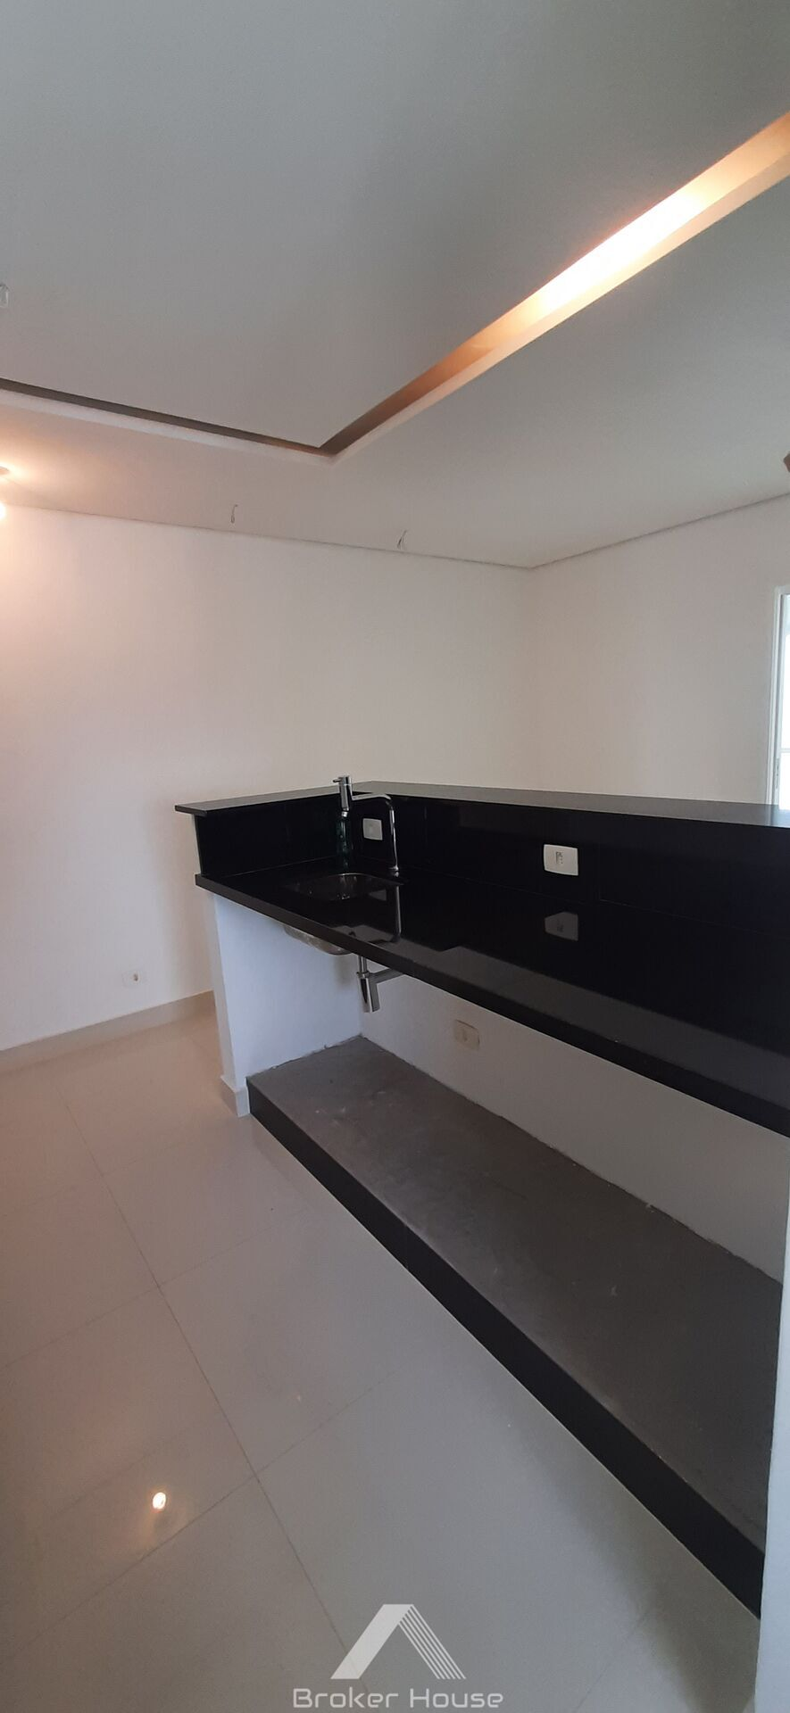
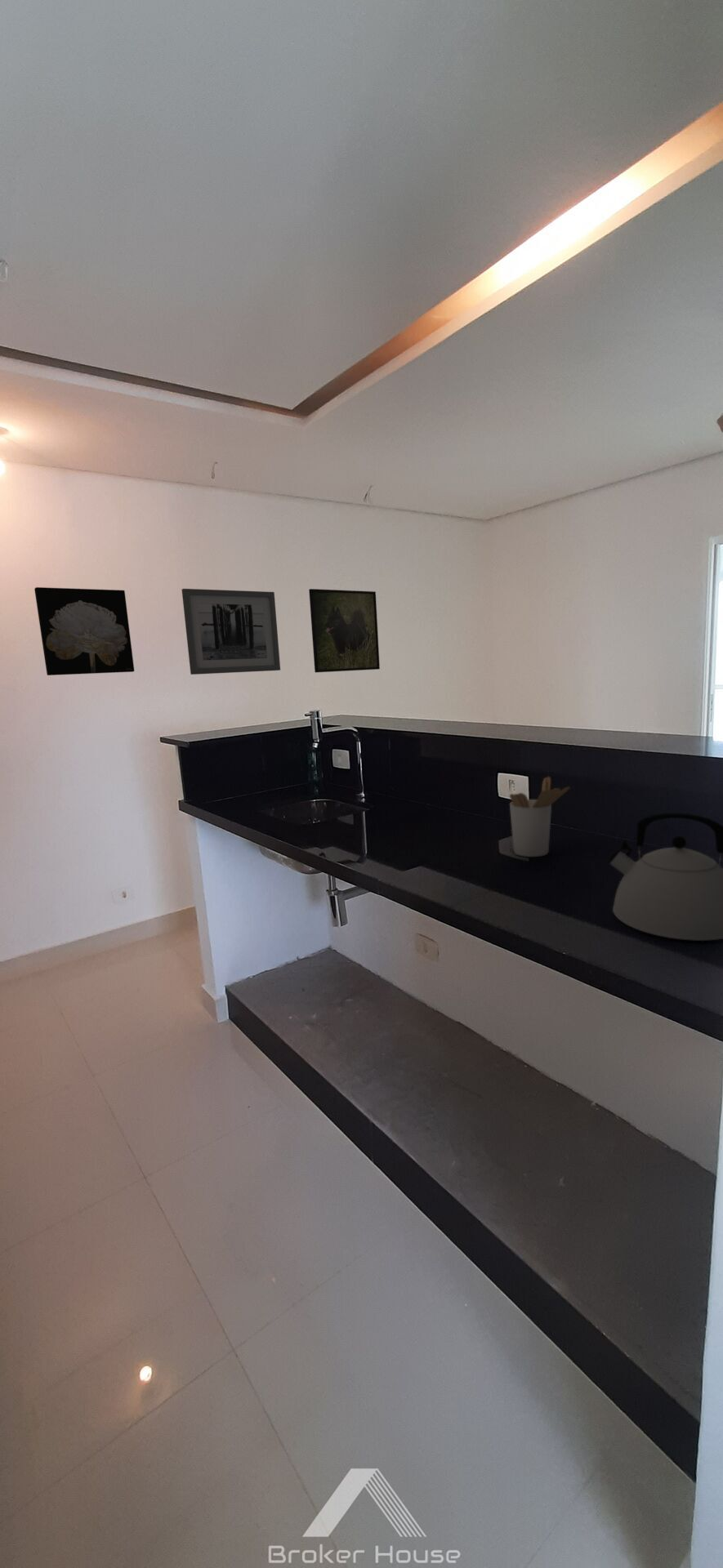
+ kettle (675, 865)
+ wall art (234, 631)
+ wall art (86, 631)
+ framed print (346, 630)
+ utensil holder (538, 817)
